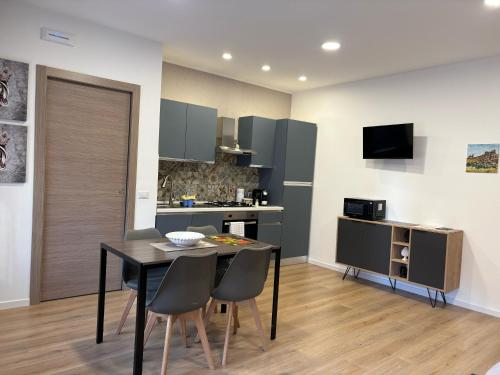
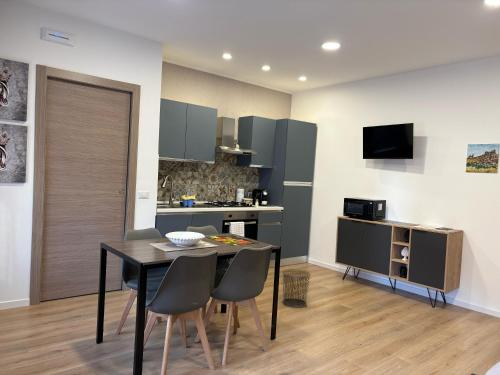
+ waste bin (295, 287)
